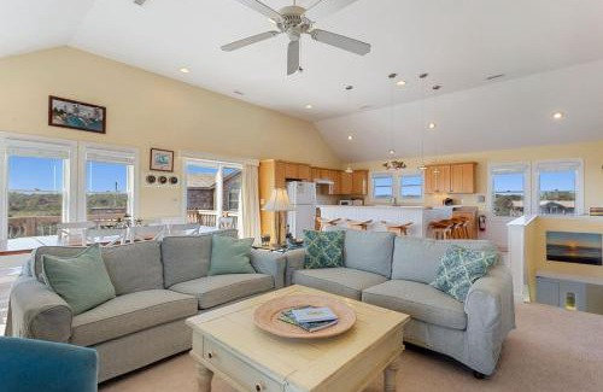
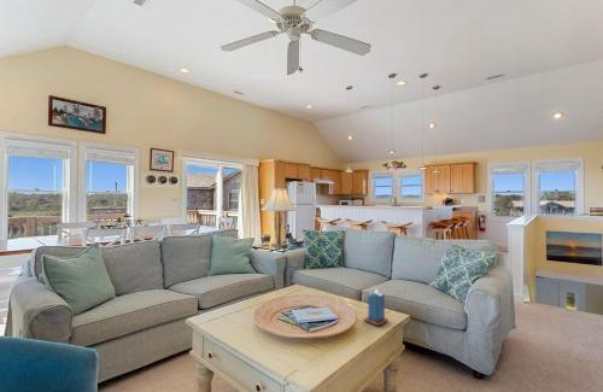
+ candle (375, 304)
